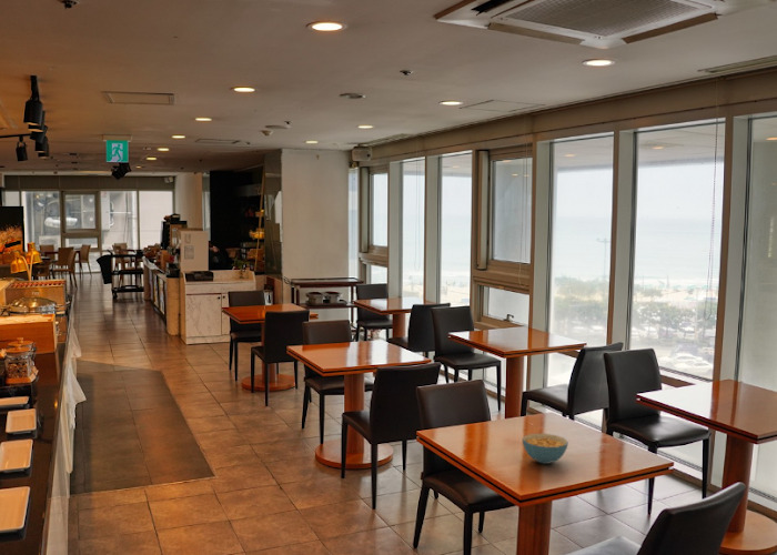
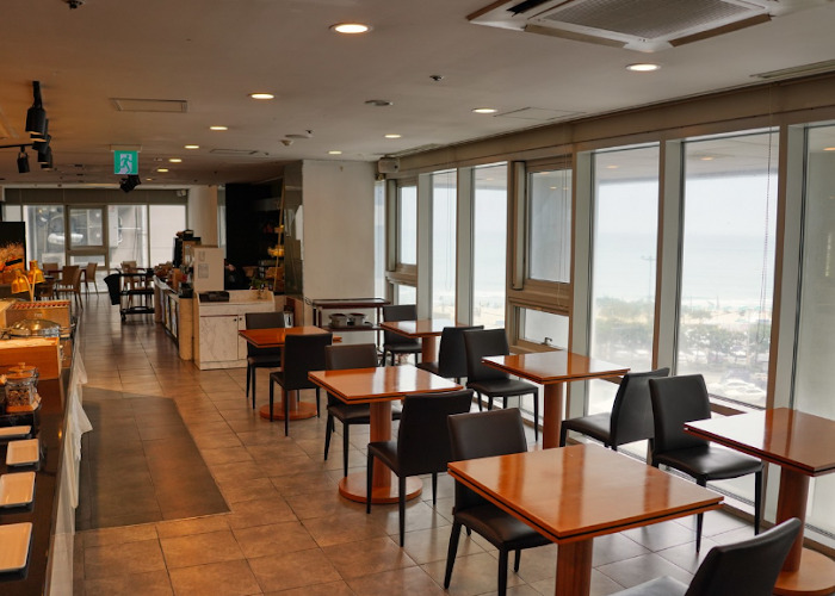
- cereal bowl (544, 451)
